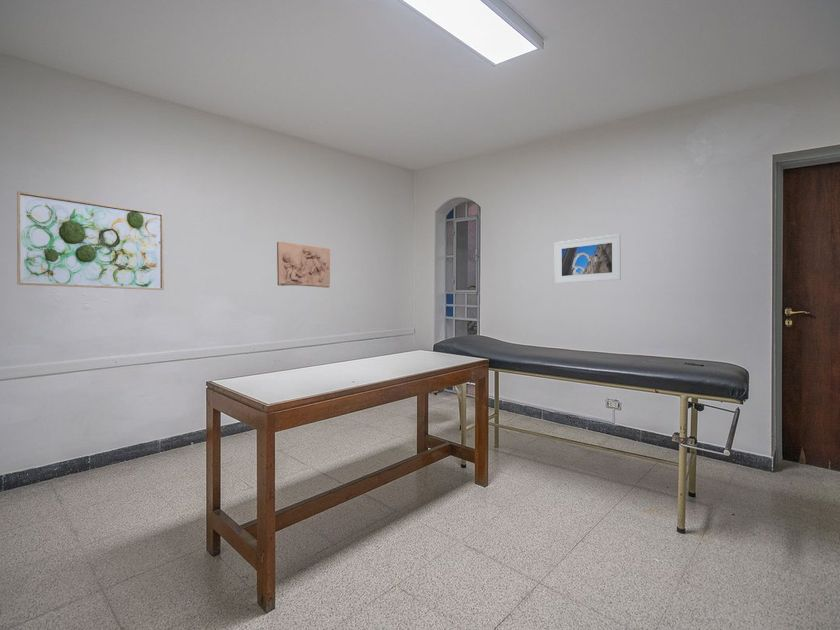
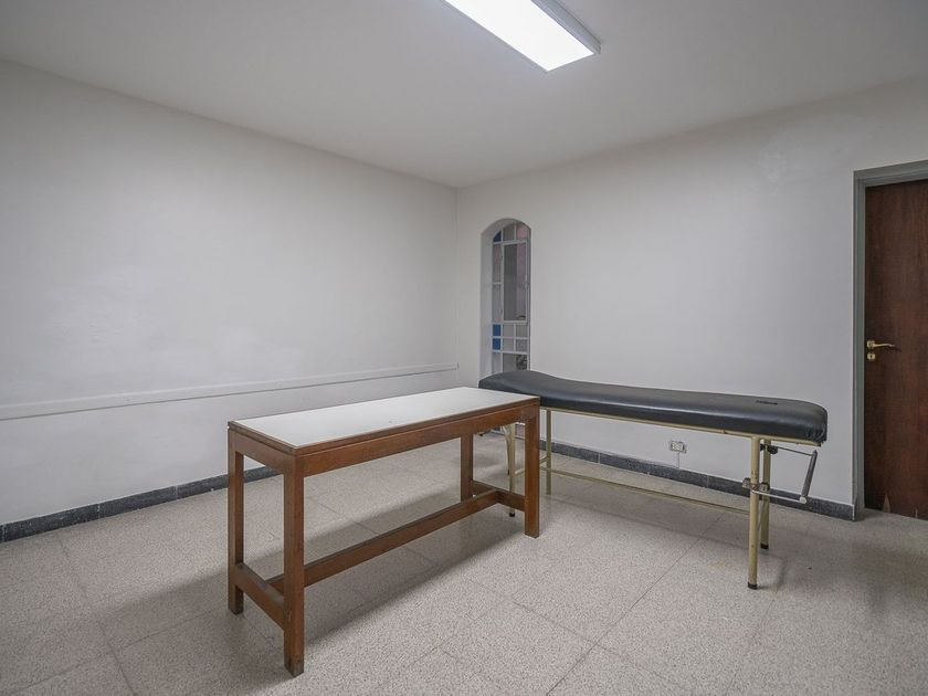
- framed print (586, 260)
- relief panel (306, 265)
- wall art (97, 245)
